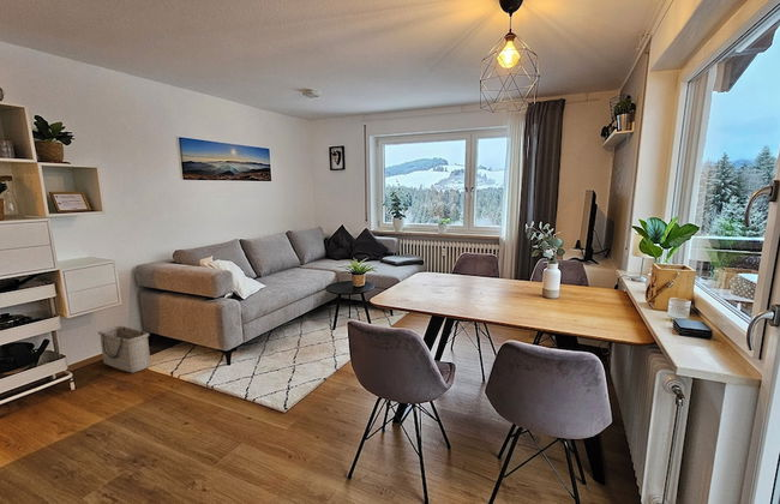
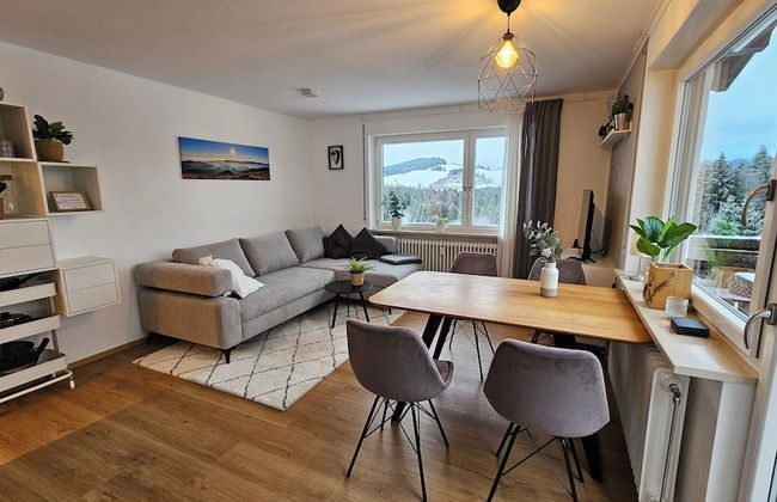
- basket (125, 348)
